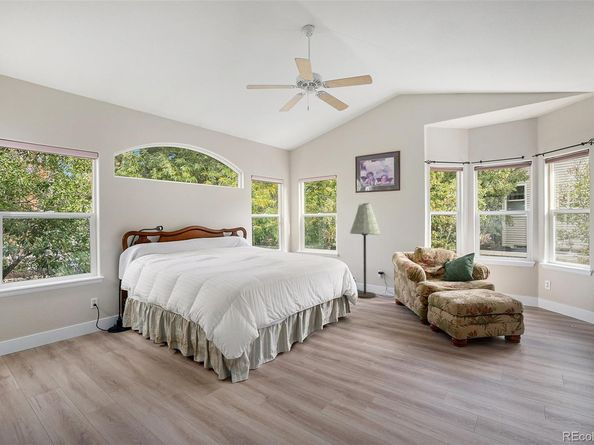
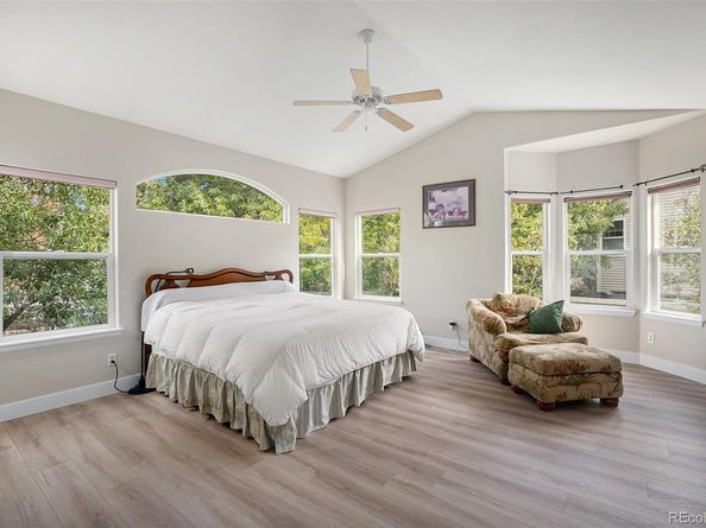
- floor lamp (364, 249)
